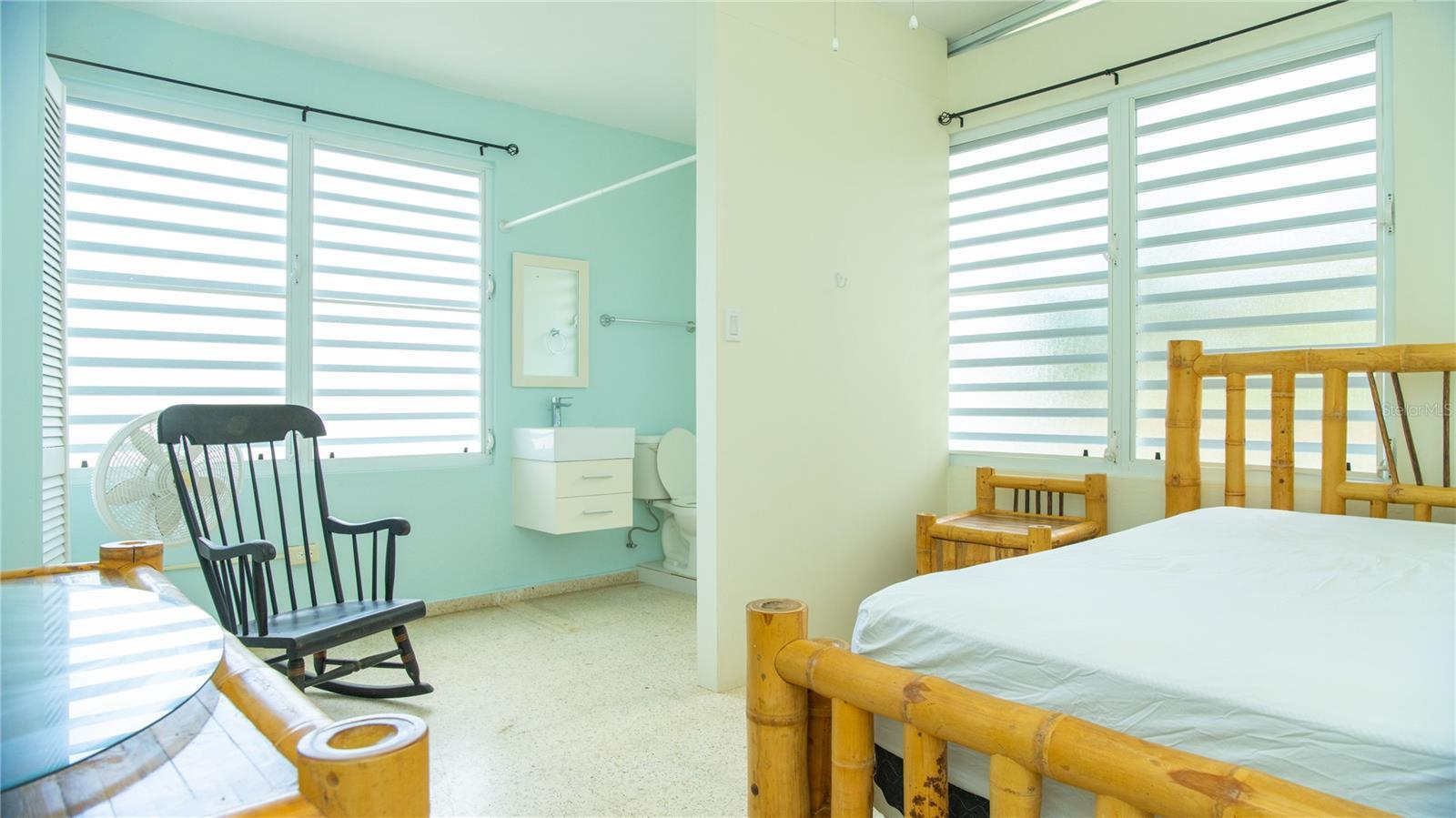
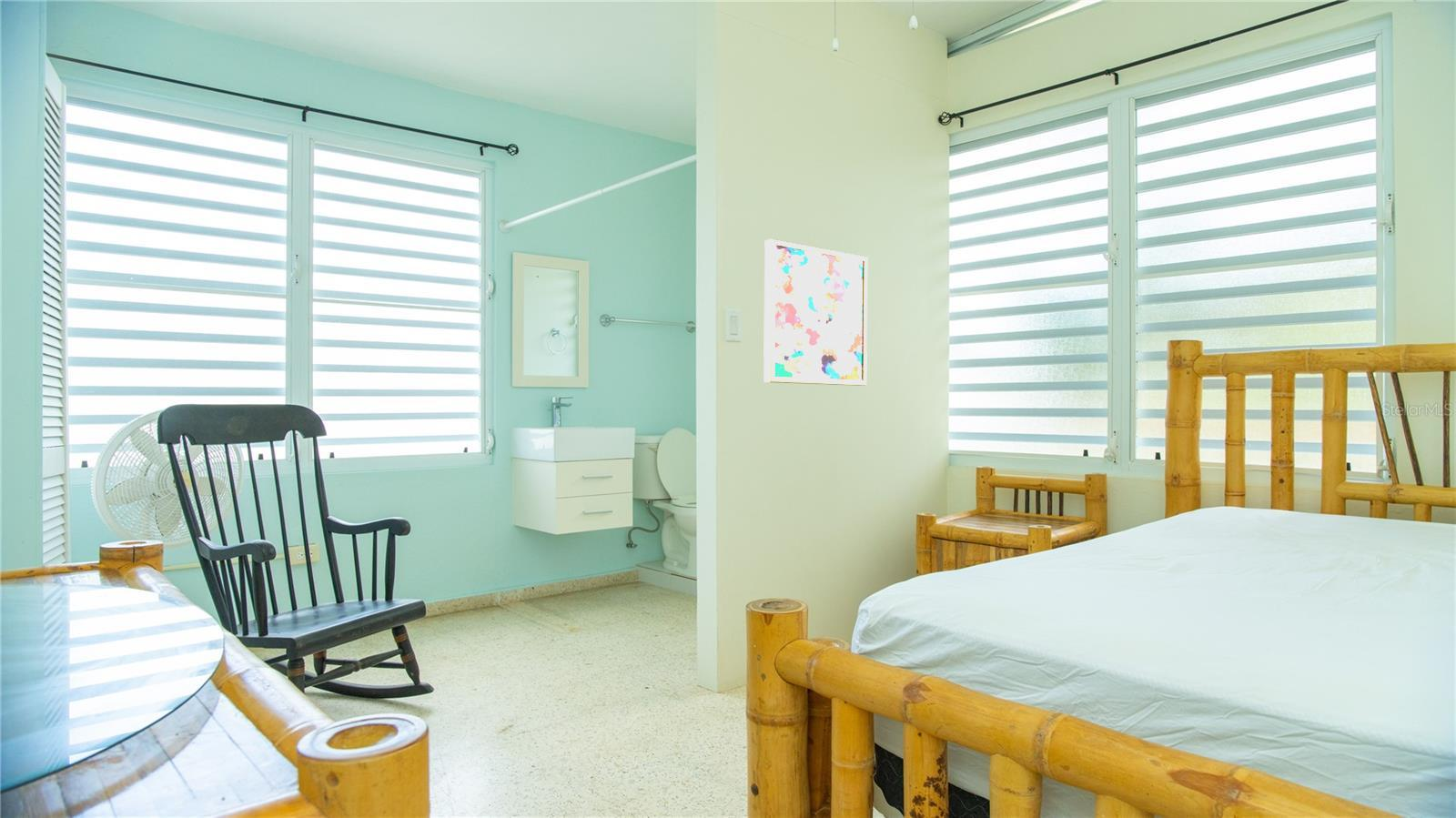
+ wall art (818, 316)
